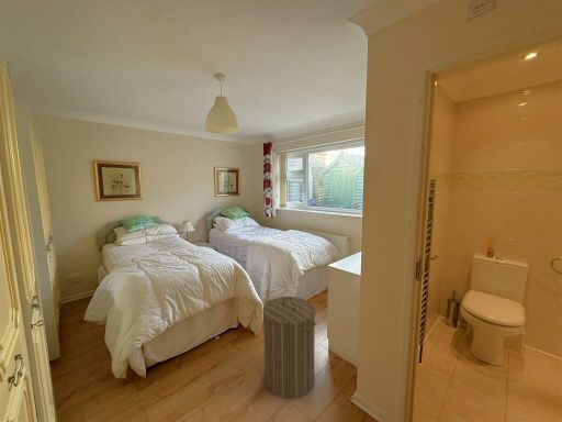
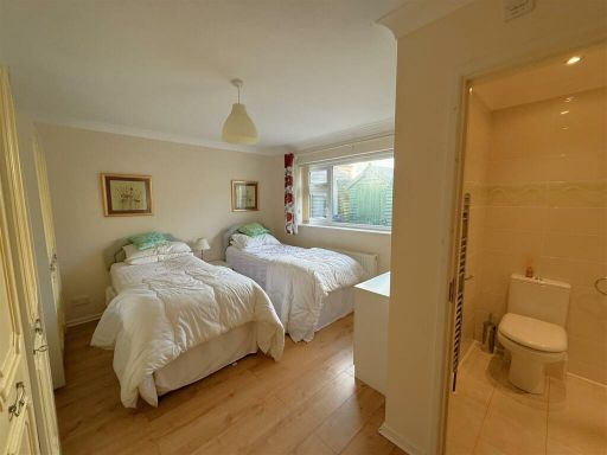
- laundry hamper (289, 337)
